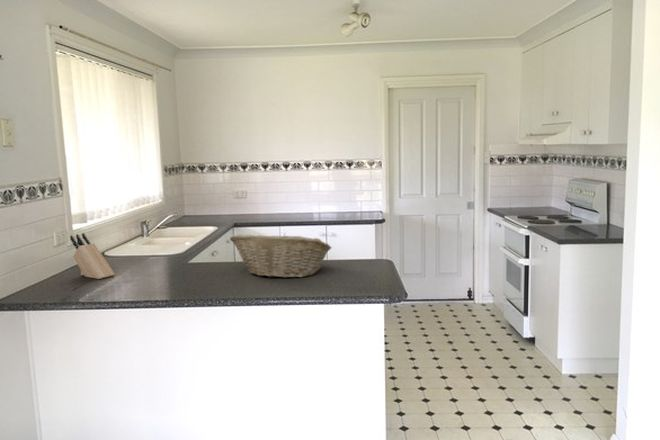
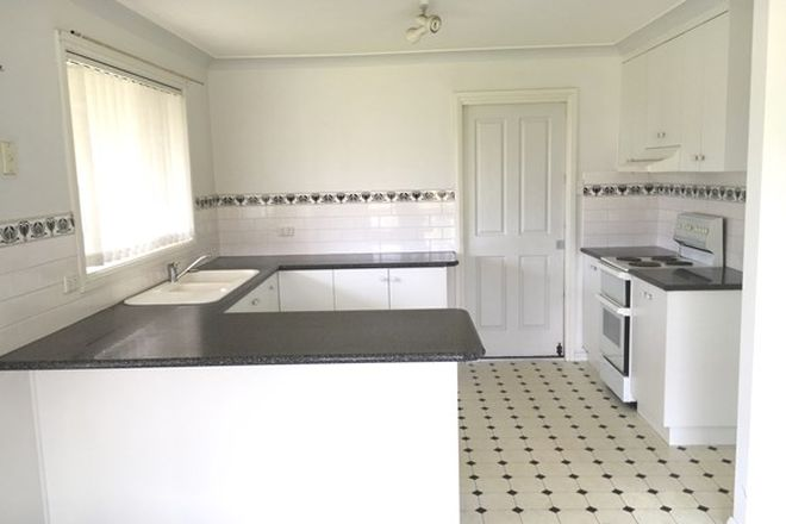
- fruit basket (280, 251)
- knife block (90, 255)
